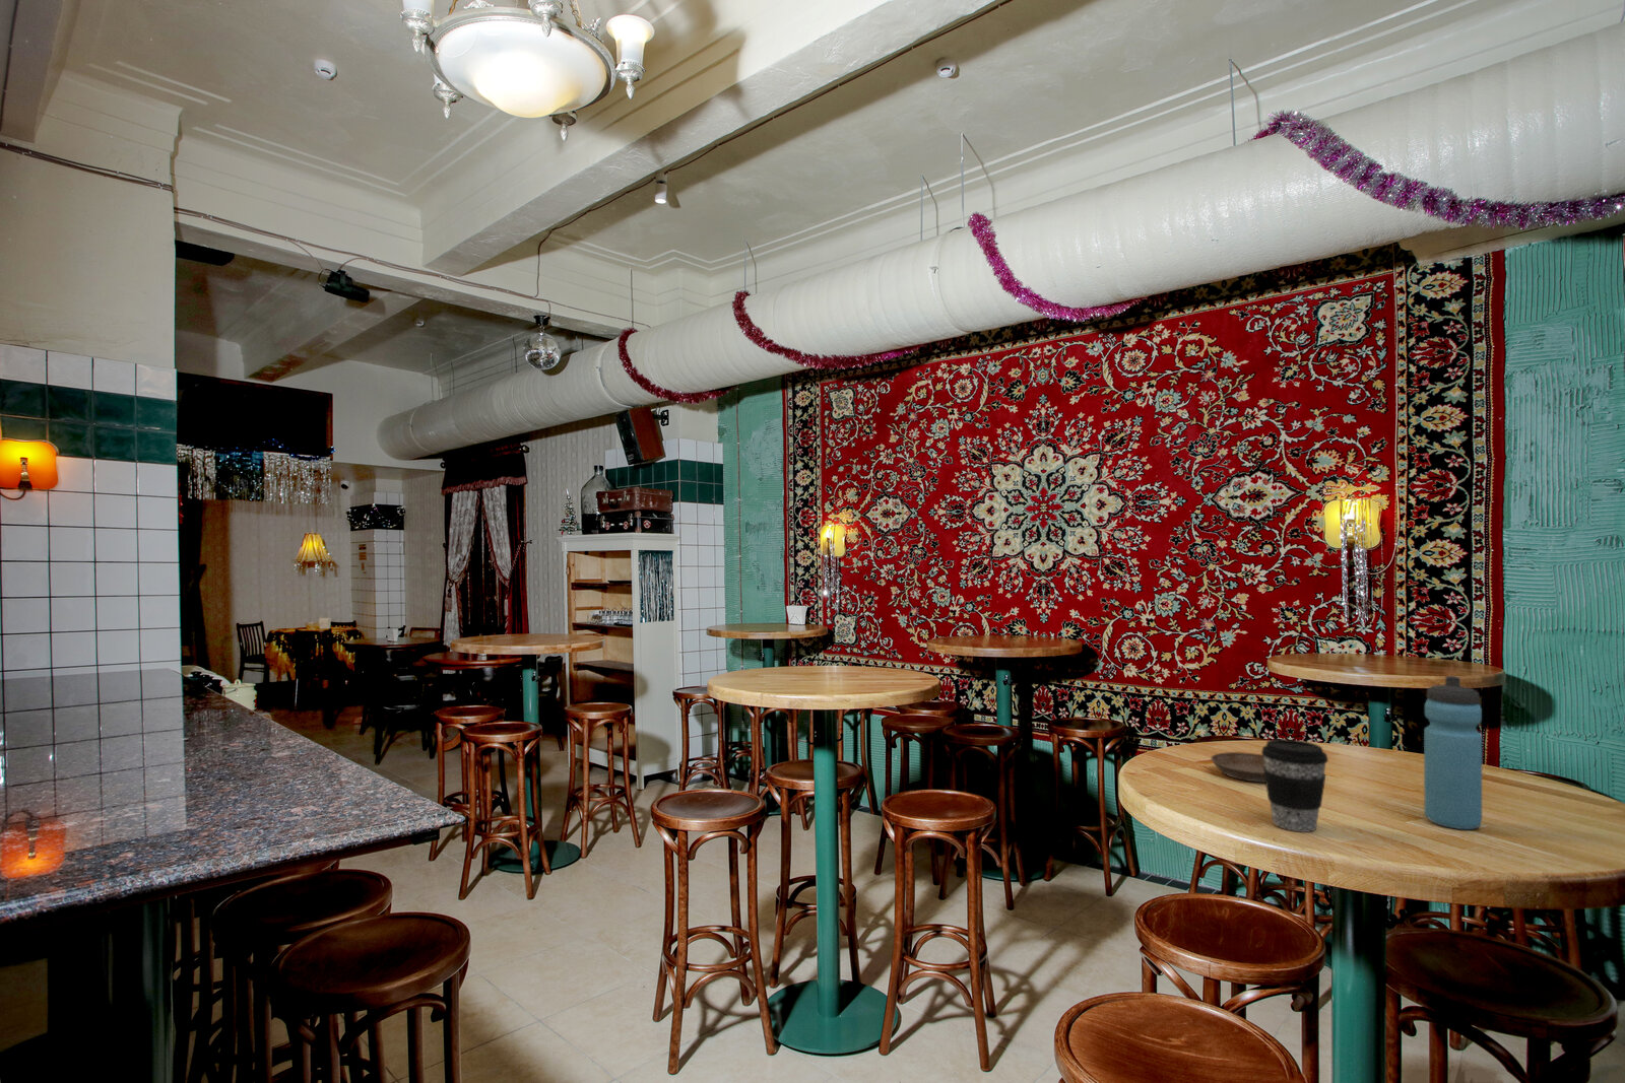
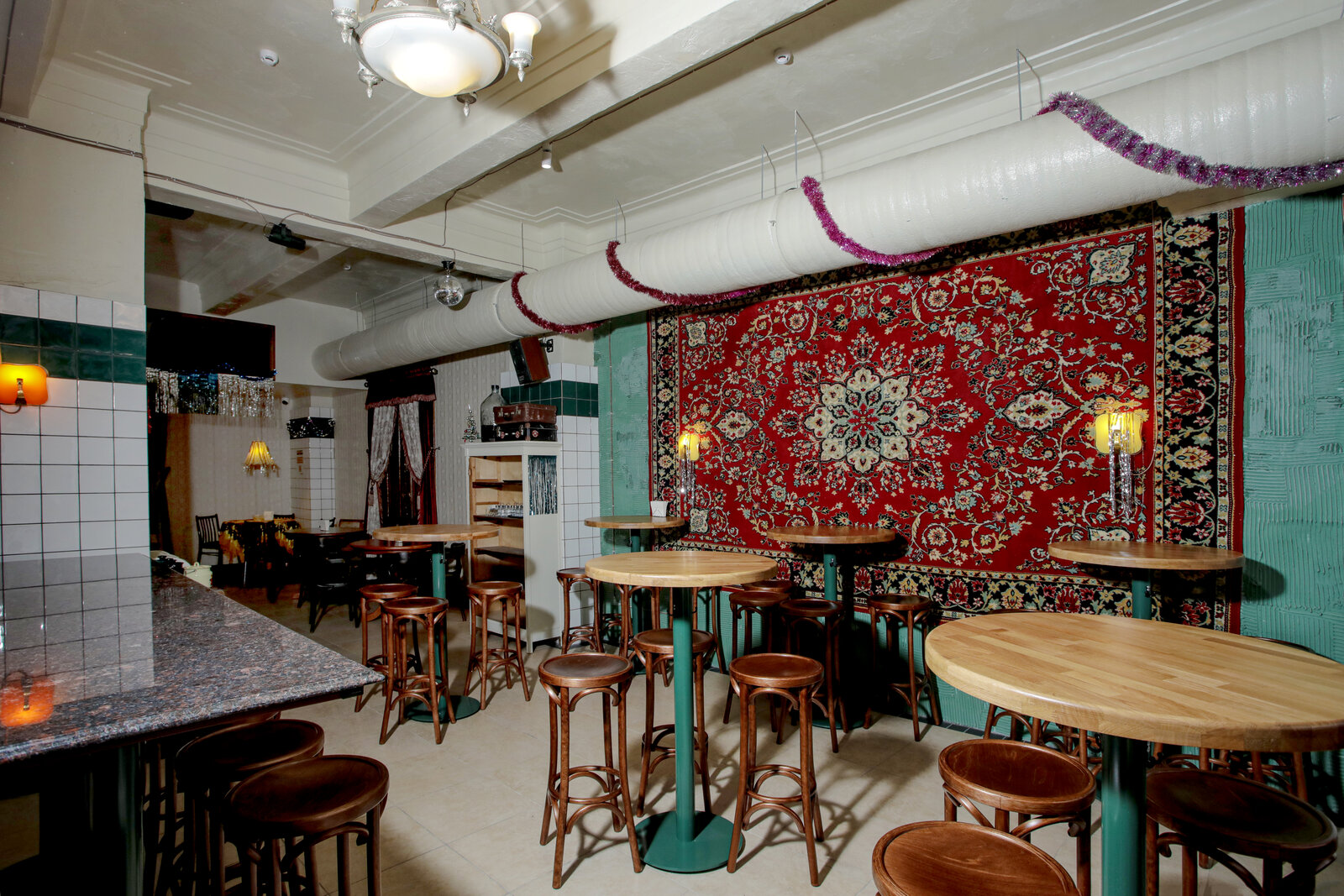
- water bottle (1452, 749)
- coffee cup (1294, 784)
- saucer (1251, 768)
